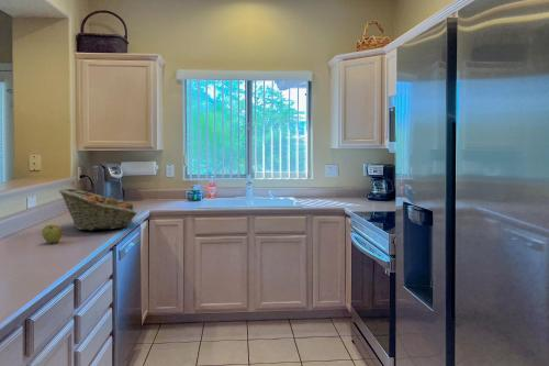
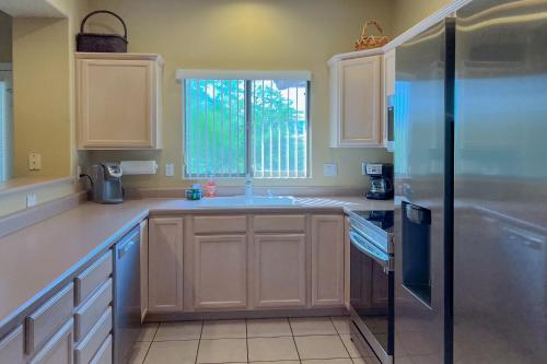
- apple (52, 233)
- fruit basket (99, 207)
